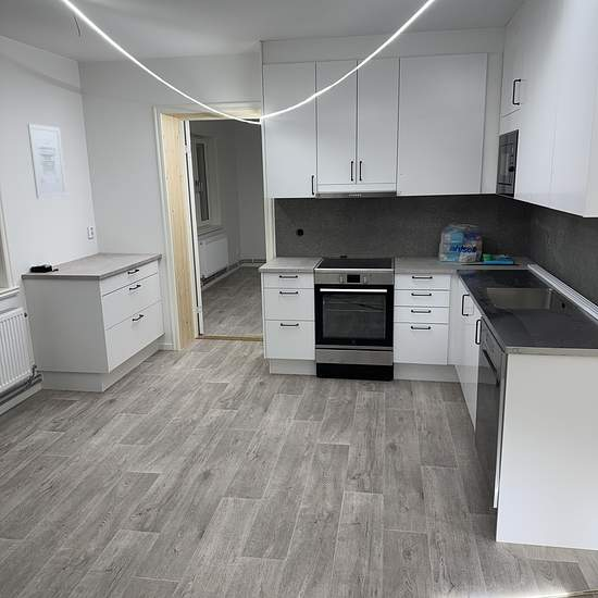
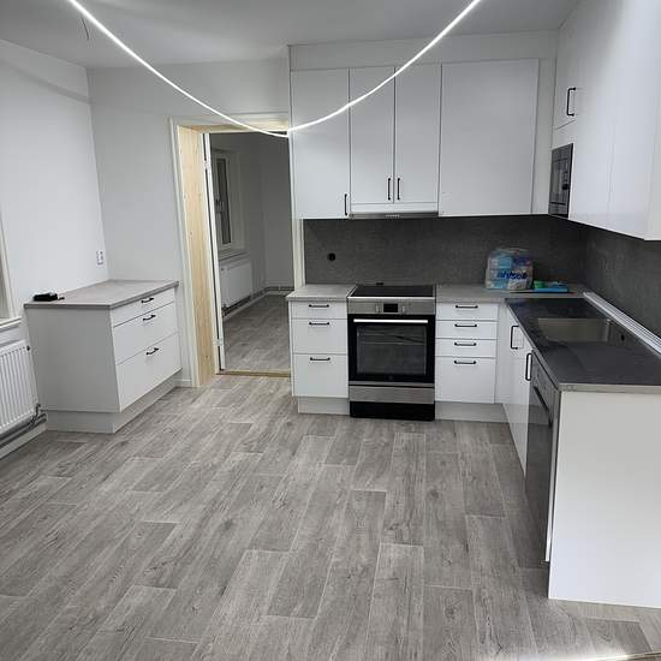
- wall art (48, 162)
